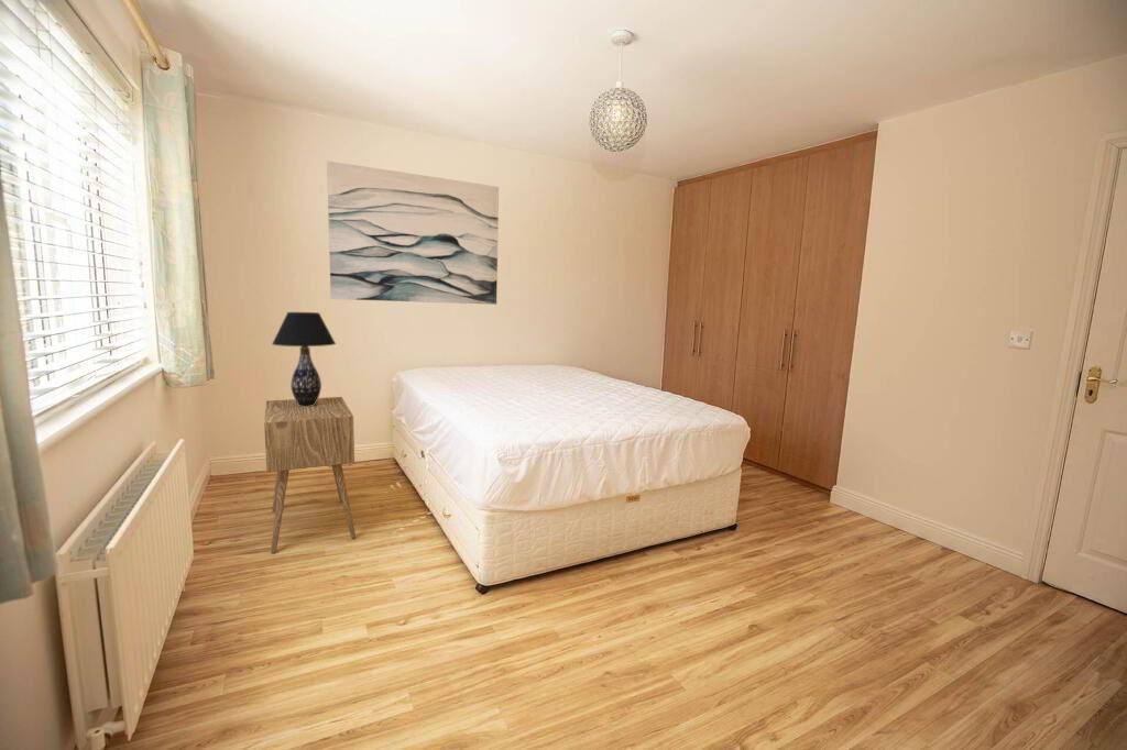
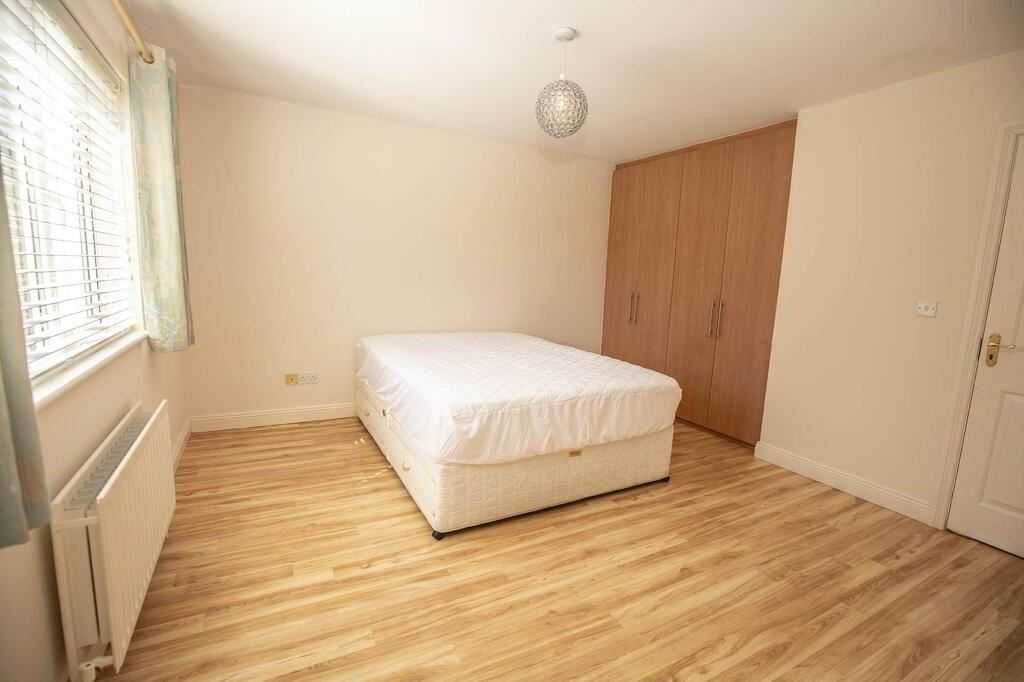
- nightstand (309, 466)
- table lamp (305, 359)
- wall art (419, 239)
